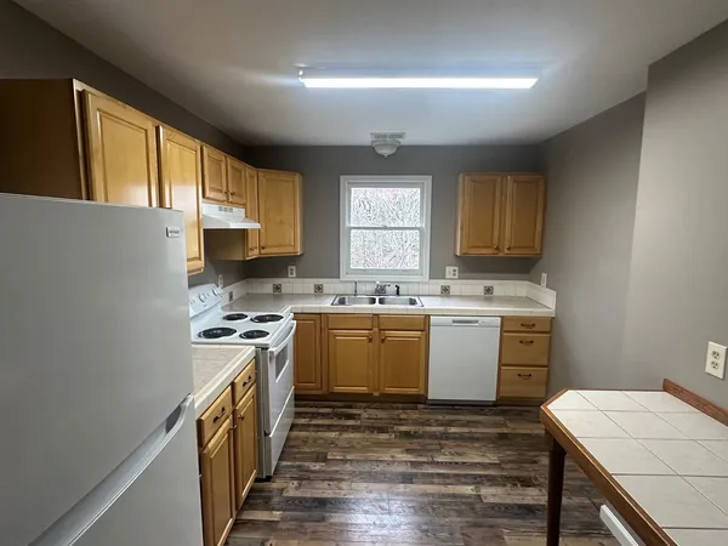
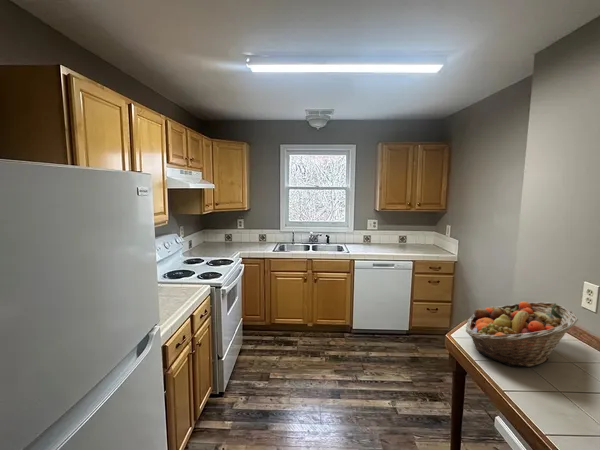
+ fruit basket (516, 327)
